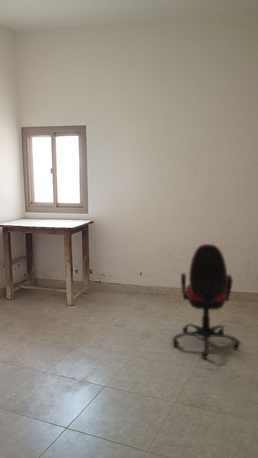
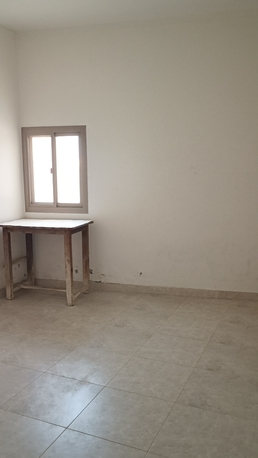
- office chair (206, 294)
